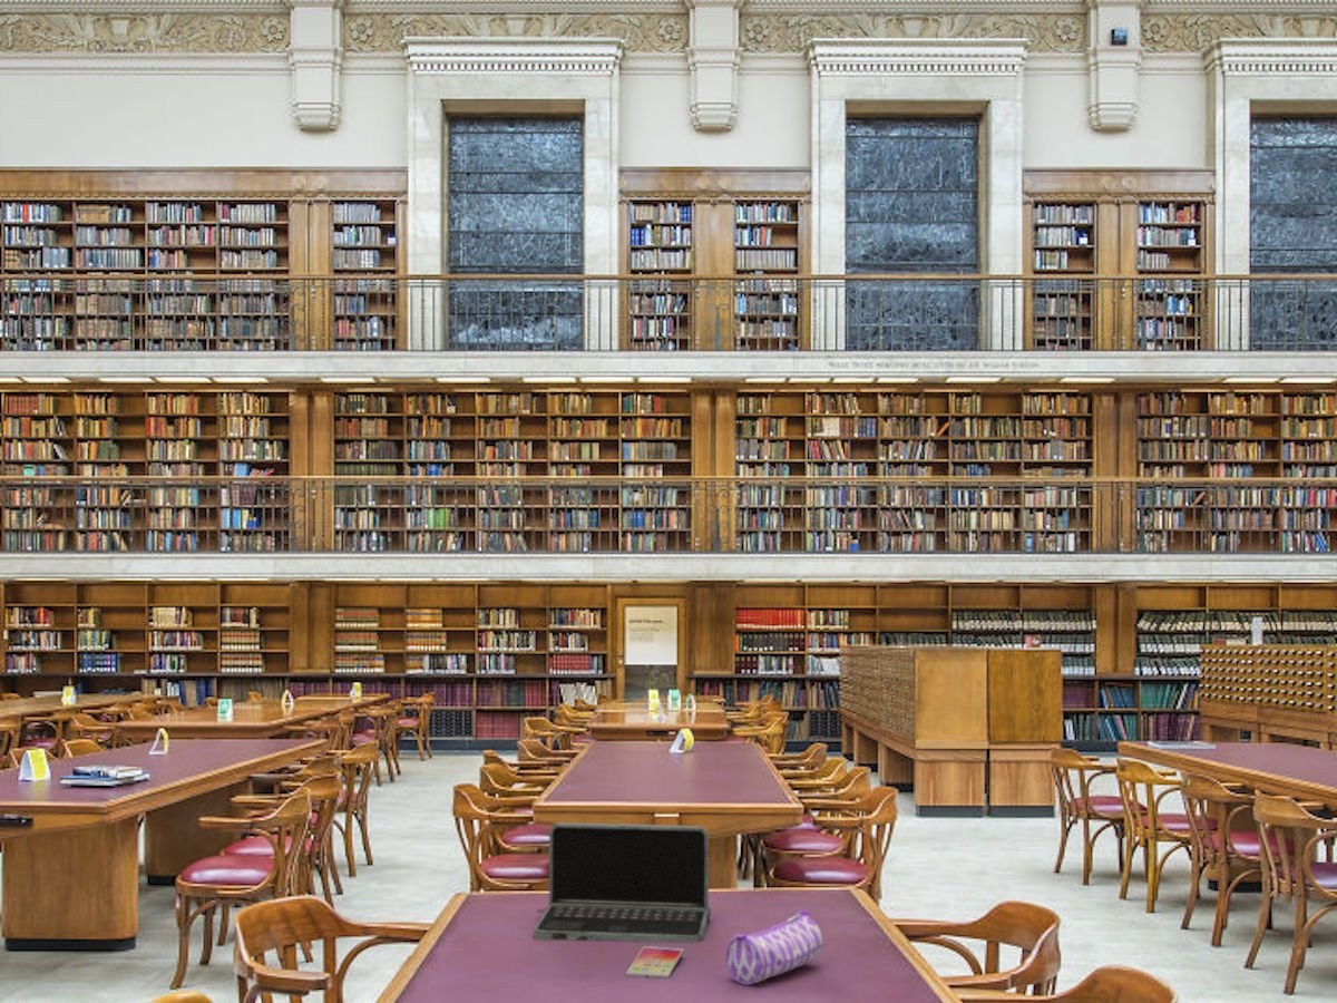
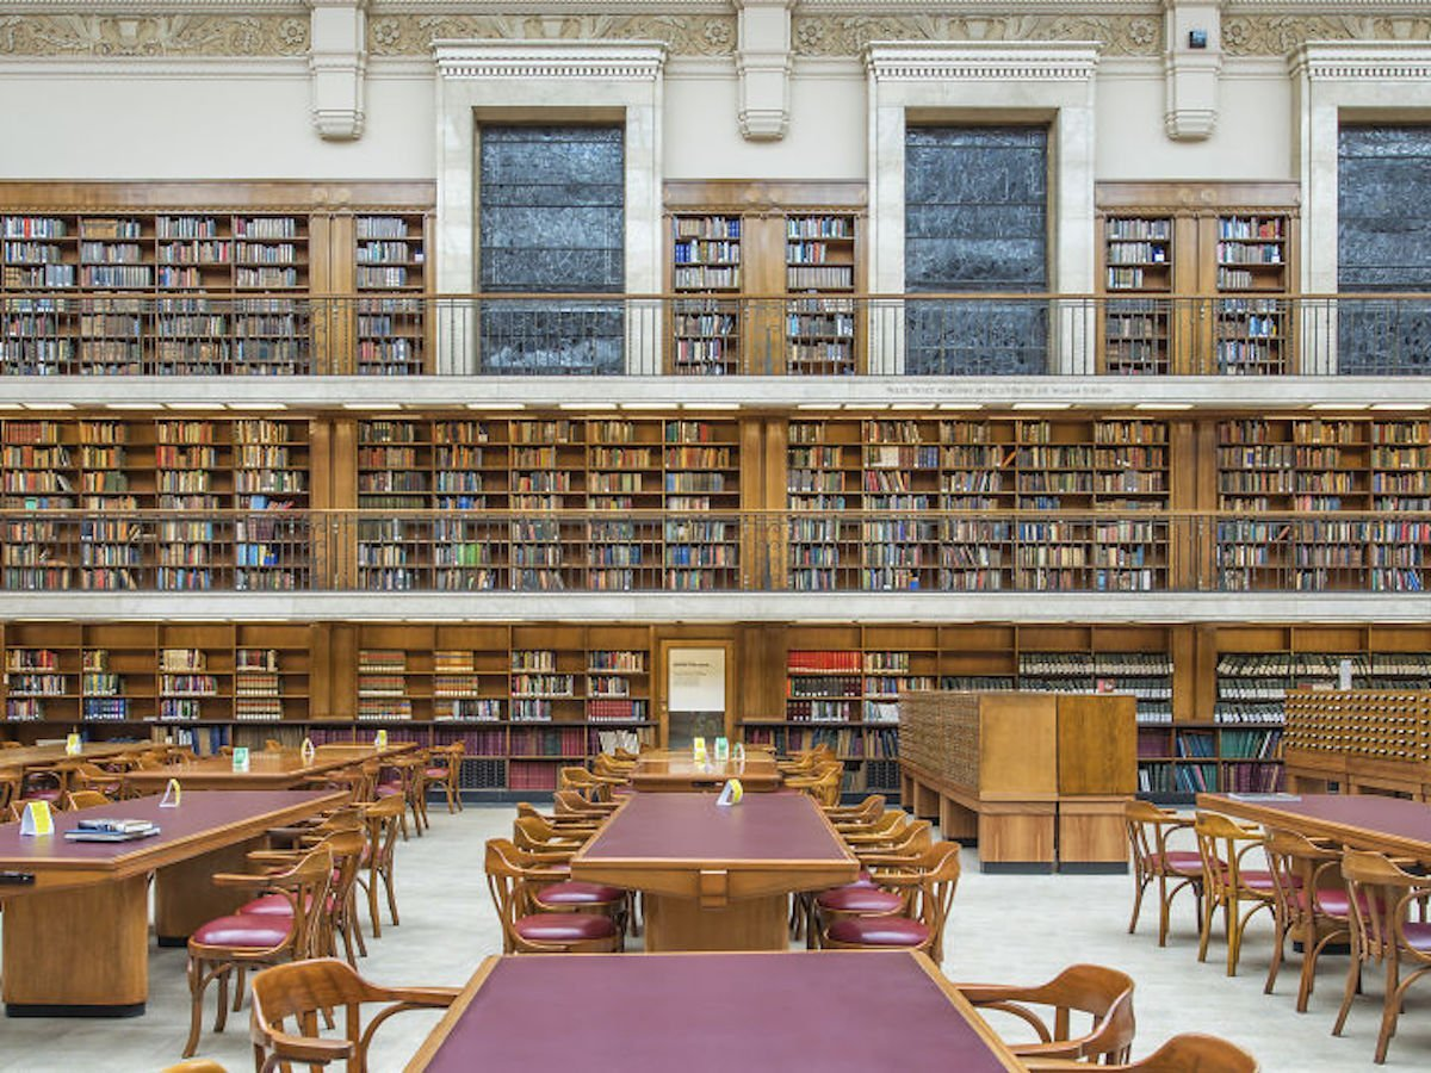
- pencil case (775, 946)
- smartphone (655, 962)
- laptop (618, 879)
